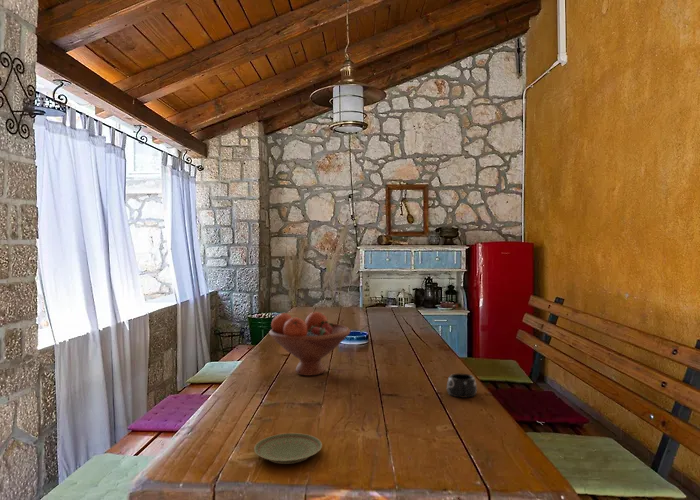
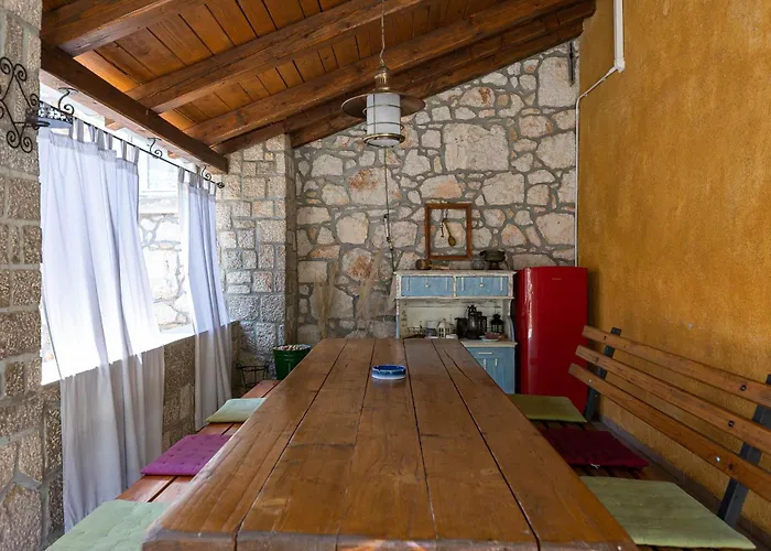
- plate (288, 450)
- fruit bowl (310, 342)
- mug (462, 386)
